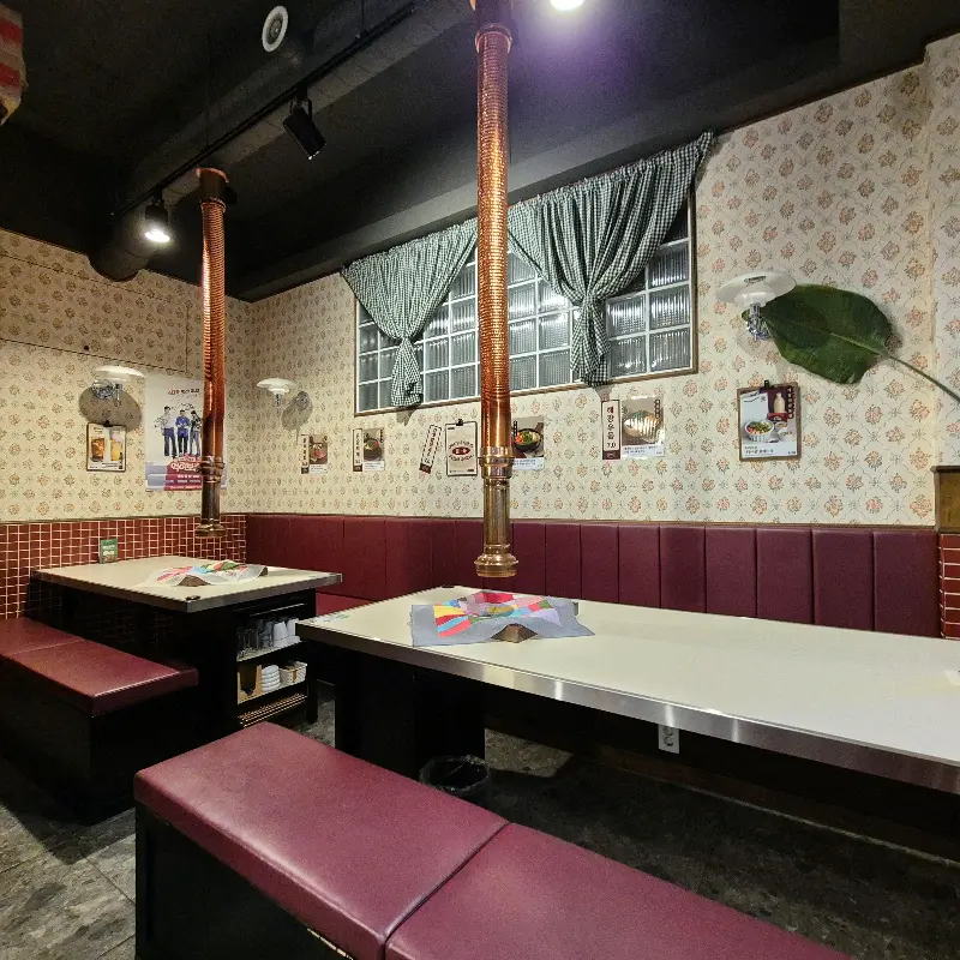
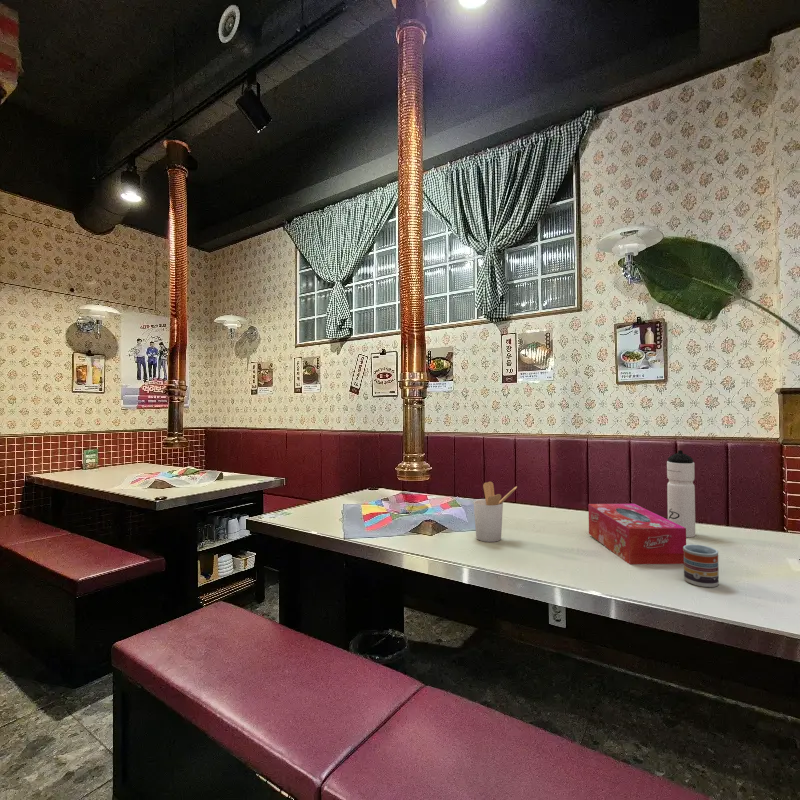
+ tissue box (632, 531)
+ cup (699, 563)
+ utensil holder (496, 511)
+ water bottle (680, 492)
